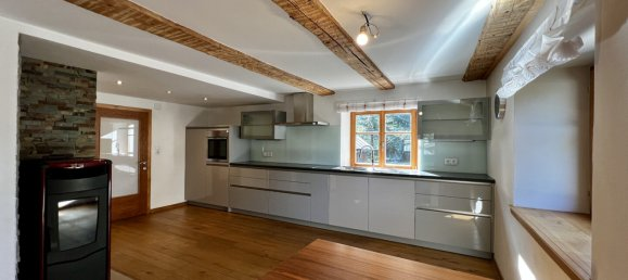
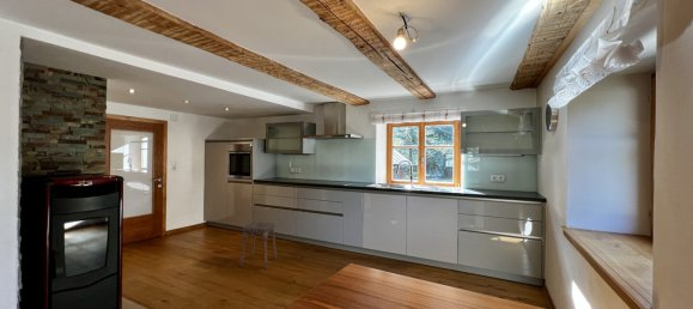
+ stool (263, 243)
